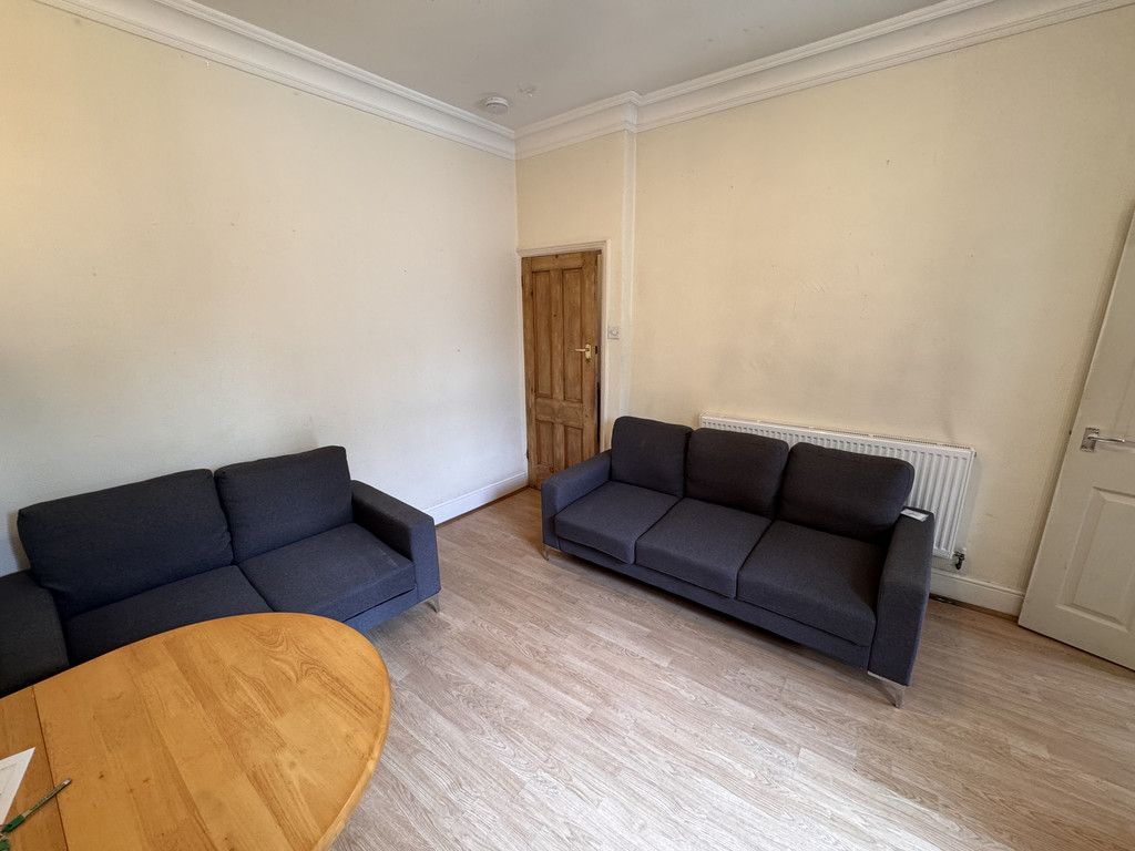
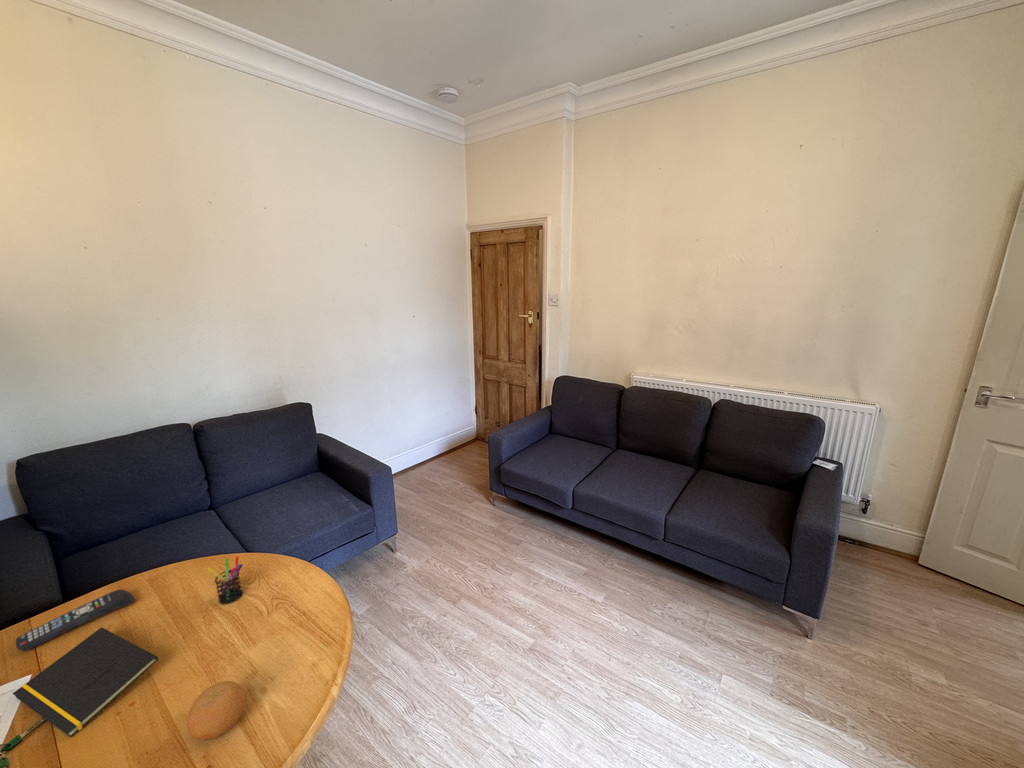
+ pen holder (229, 577)
+ remote control (78, 617)
+ notepad (88, 676)
+ fruit (217, 709)
